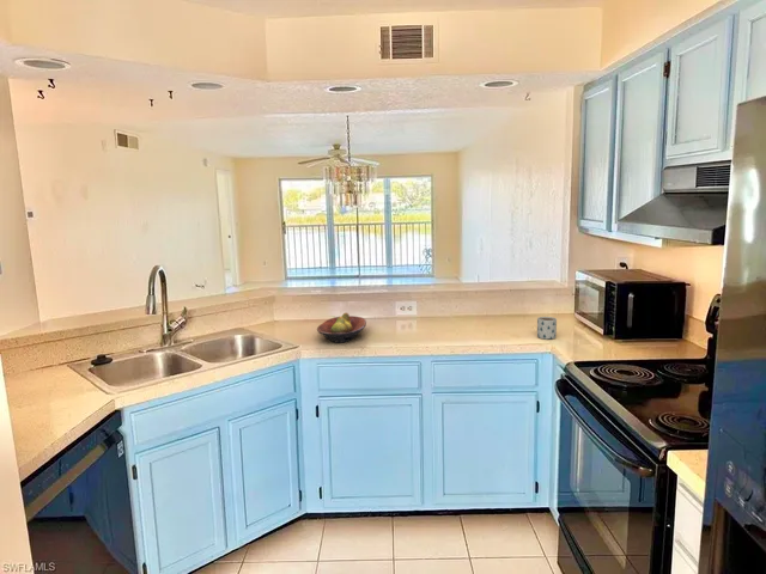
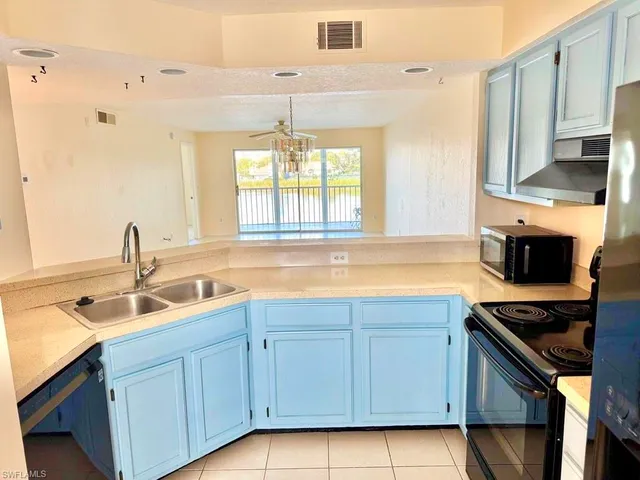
- mug (545, 326)
- fruit bowl (342, 325)
